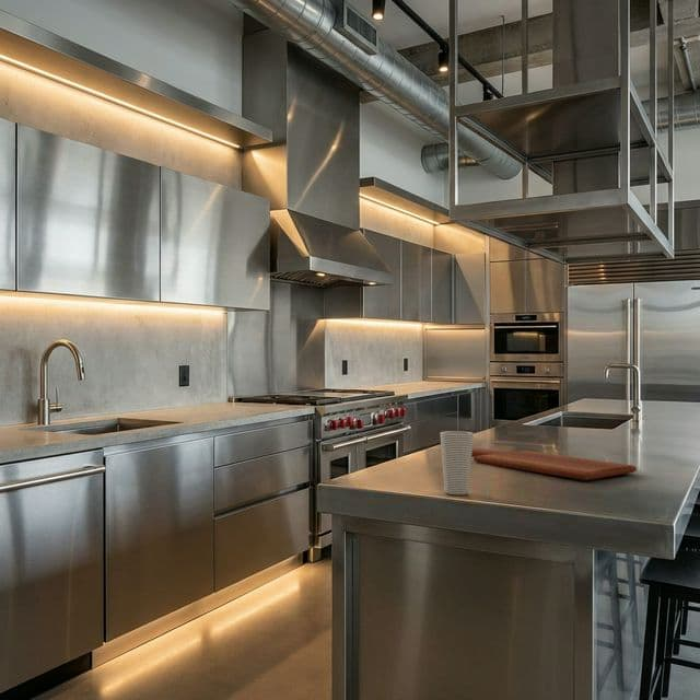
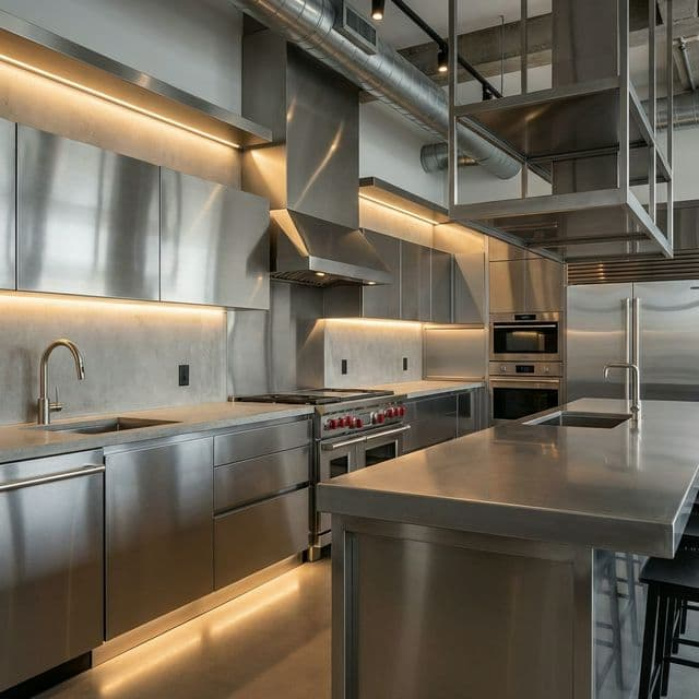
- cup (456, 463)
- cutting board (547, 463)
